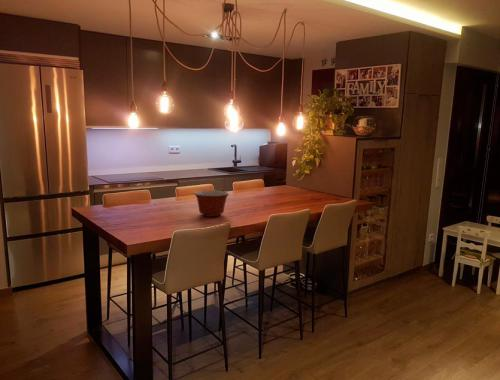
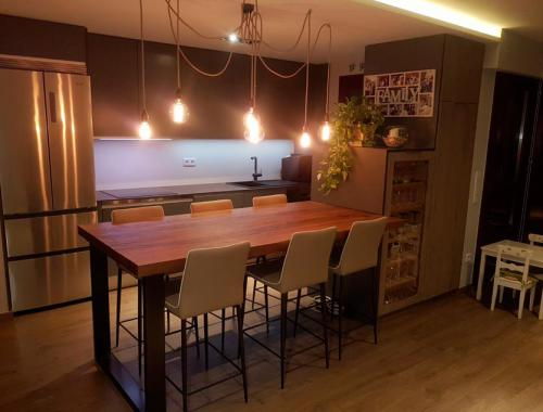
- mixing bowl (211, 203)
